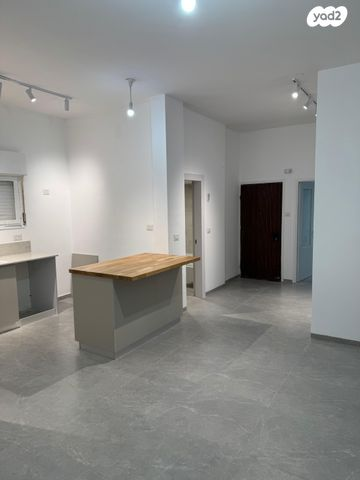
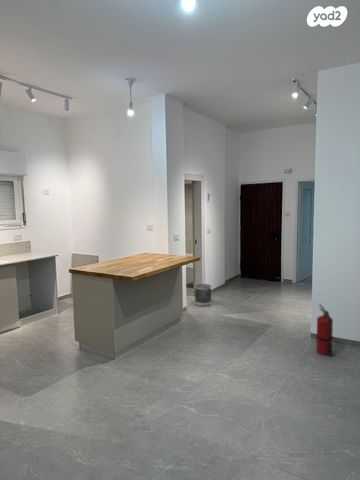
+ fire extinguisher (325, 329)
+ wastebasket (203, 295)
